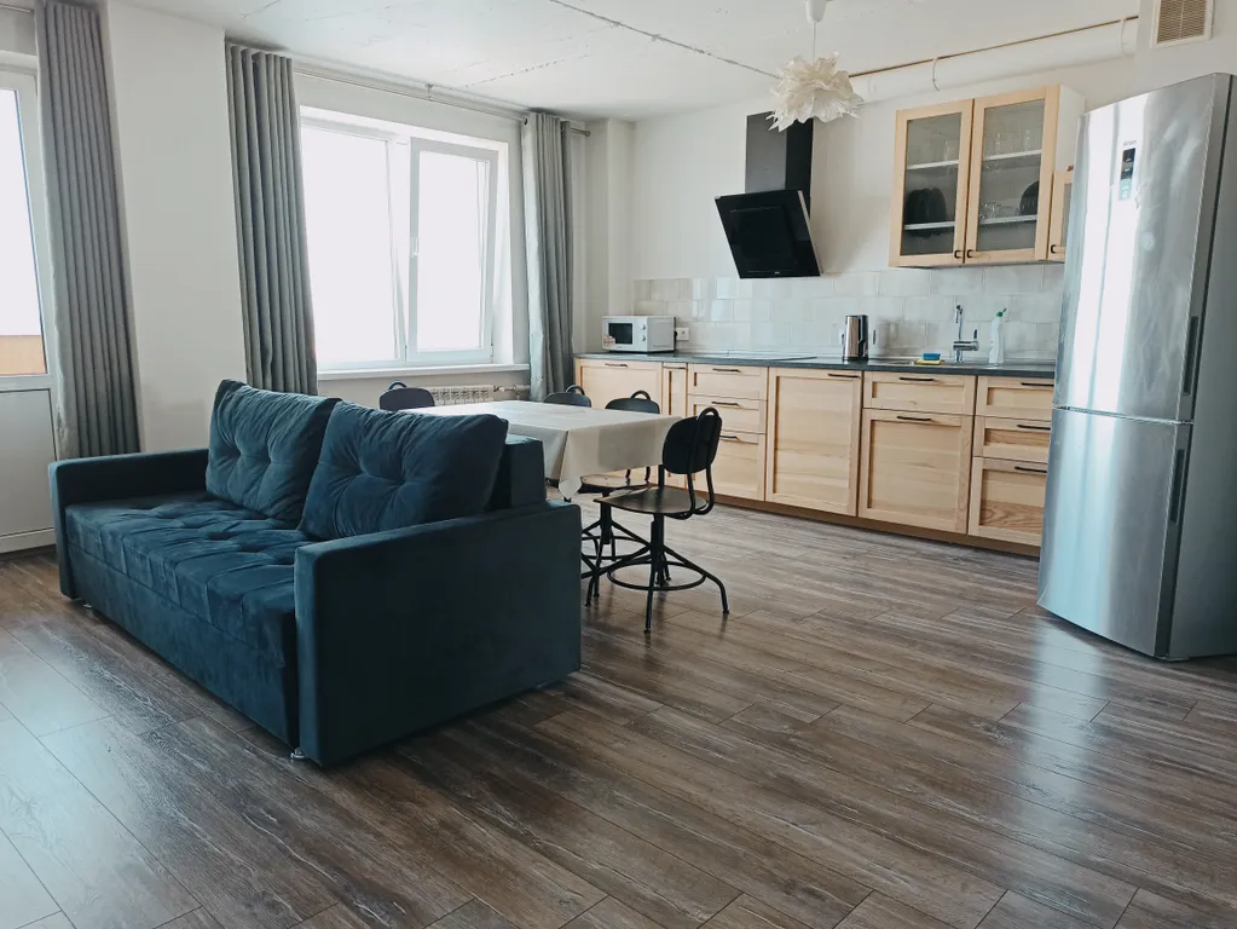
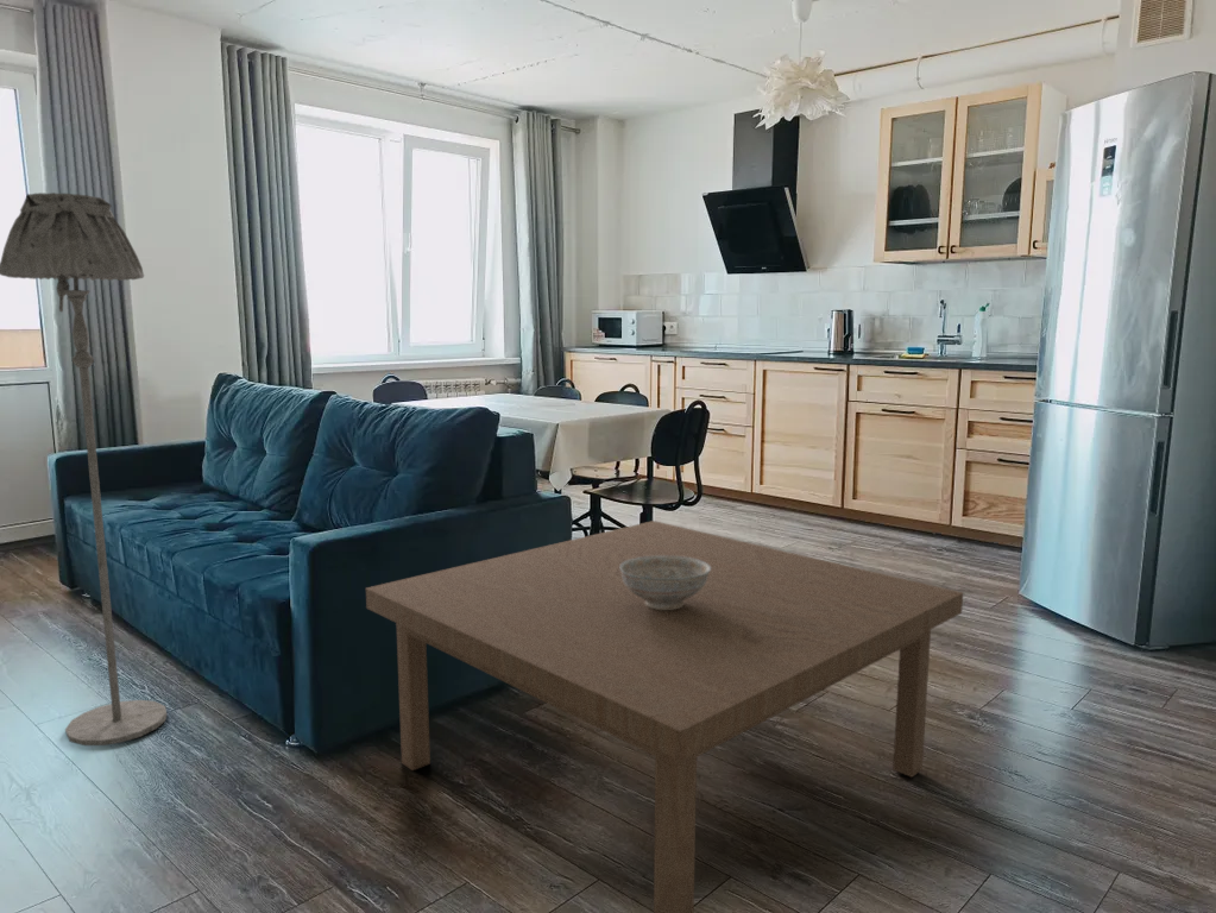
+ floor lamp (93, 473)
+ coffee table (661, 680)
+ decorative bowl (663, 584)
